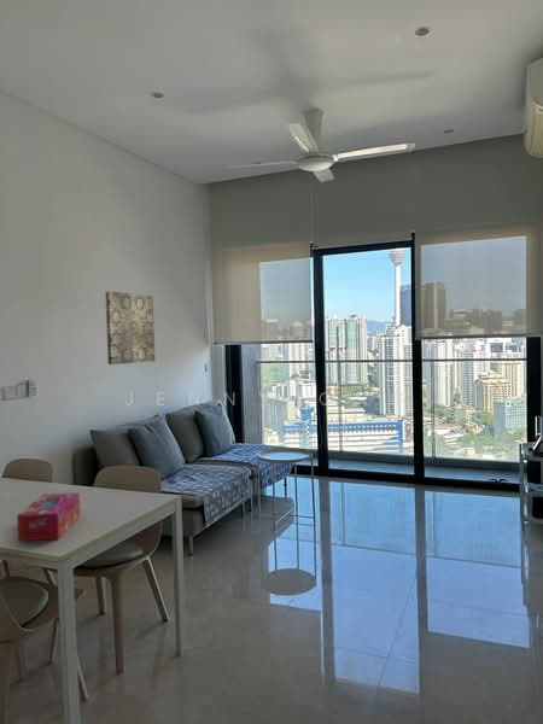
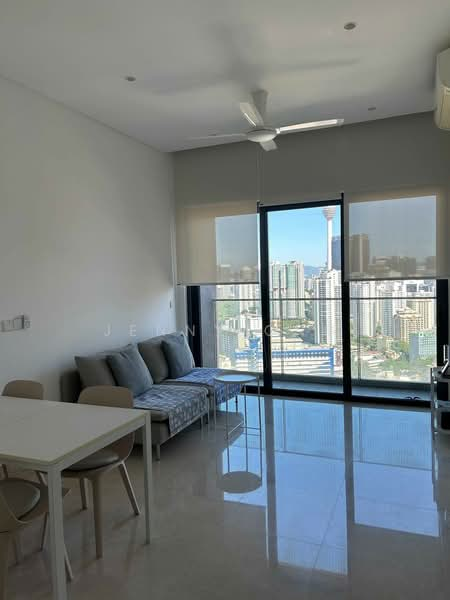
- wall art (132, 328)
- tissue box (51, 514)
